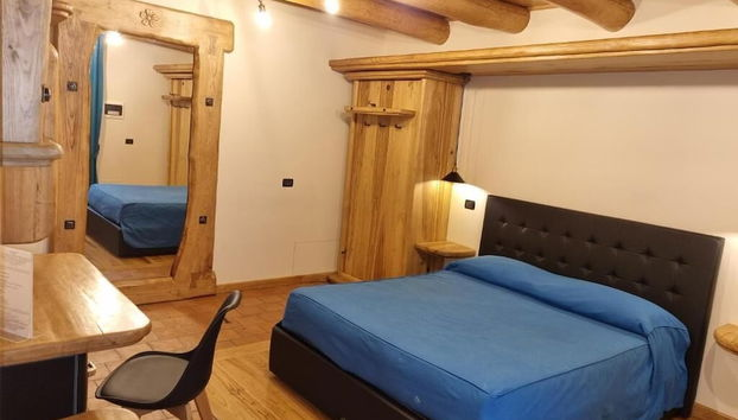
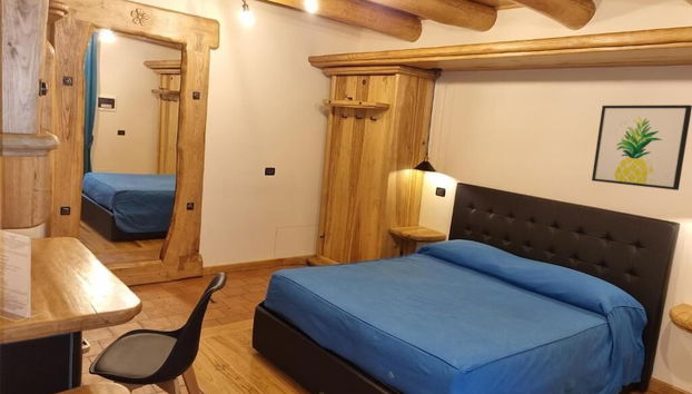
+ wall art (637, 145)
